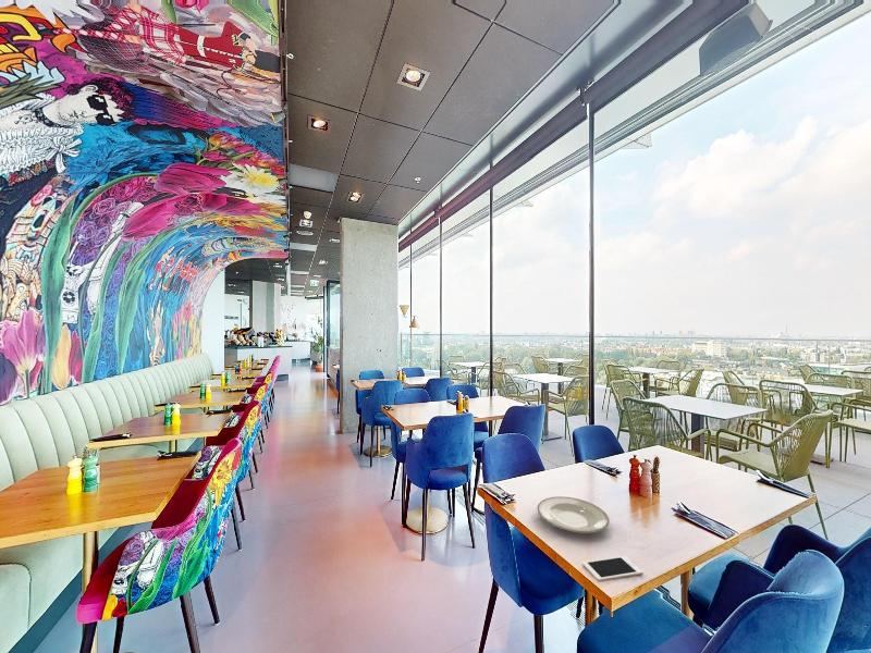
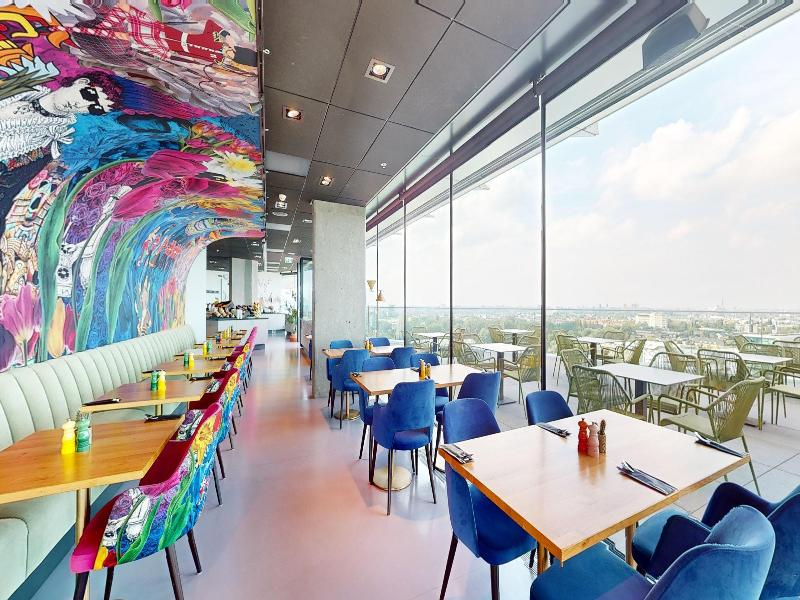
- cell phone (612, 567)
- plate (572, 516)
